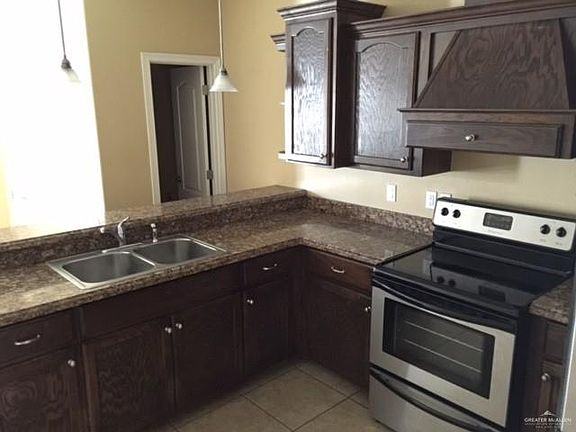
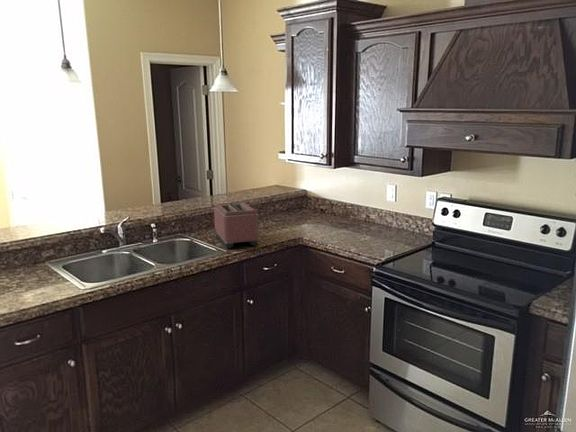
+ toaster (234, 223)
